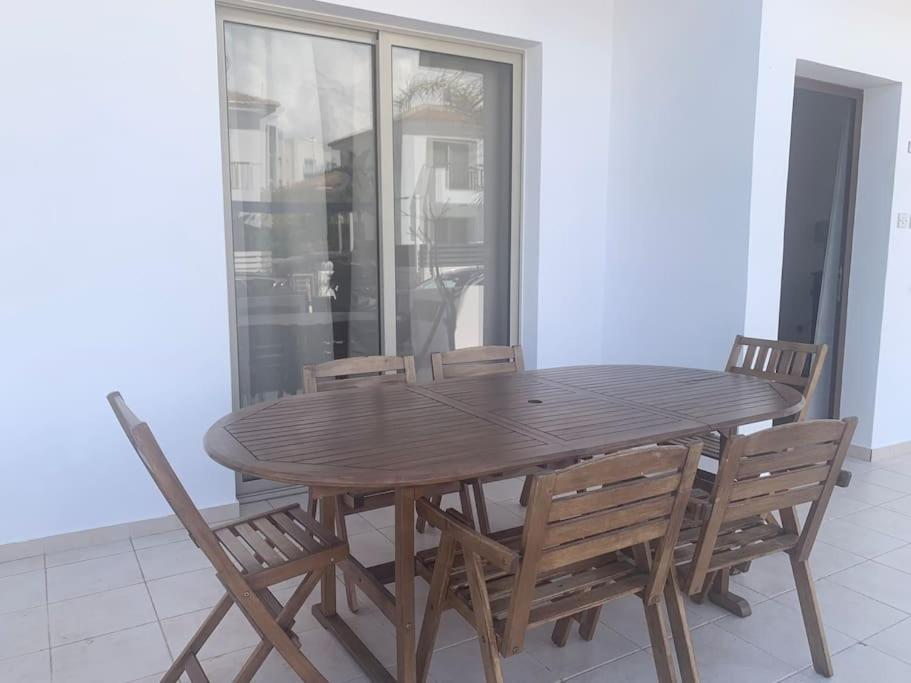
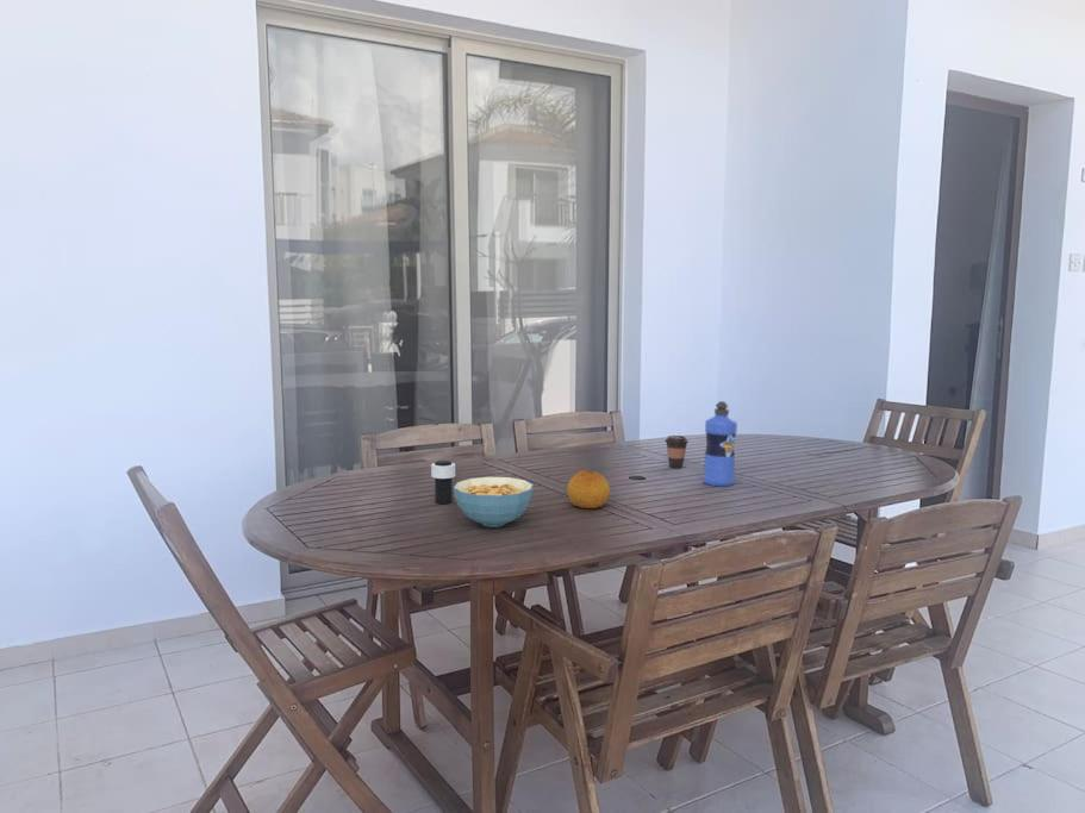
+ fruit (587, 488)
+ cereal bowl (493, 505)
+ coffee cup (675, 451)
+ water bottle (719, 442)
+ cup (443, 482)
